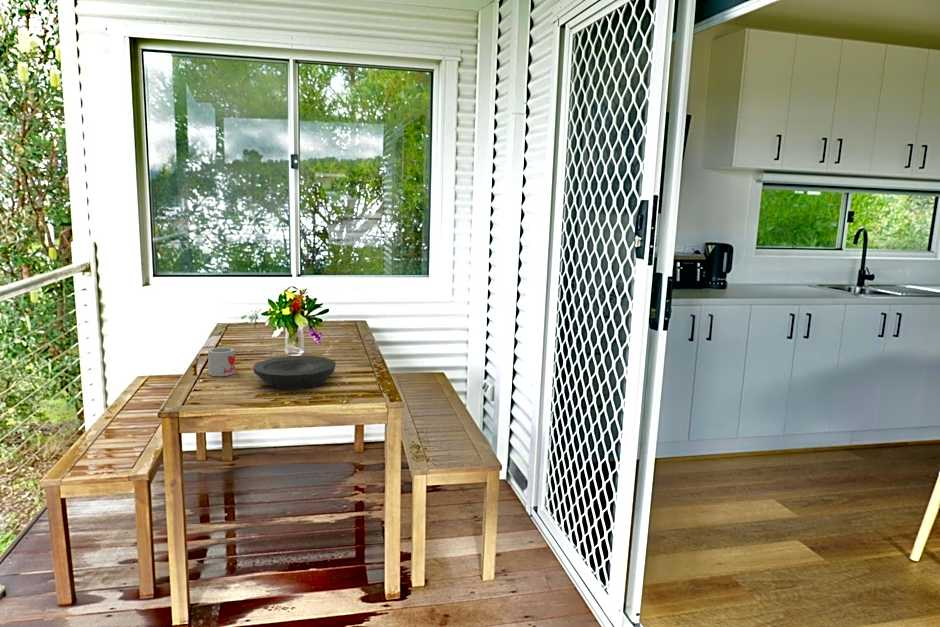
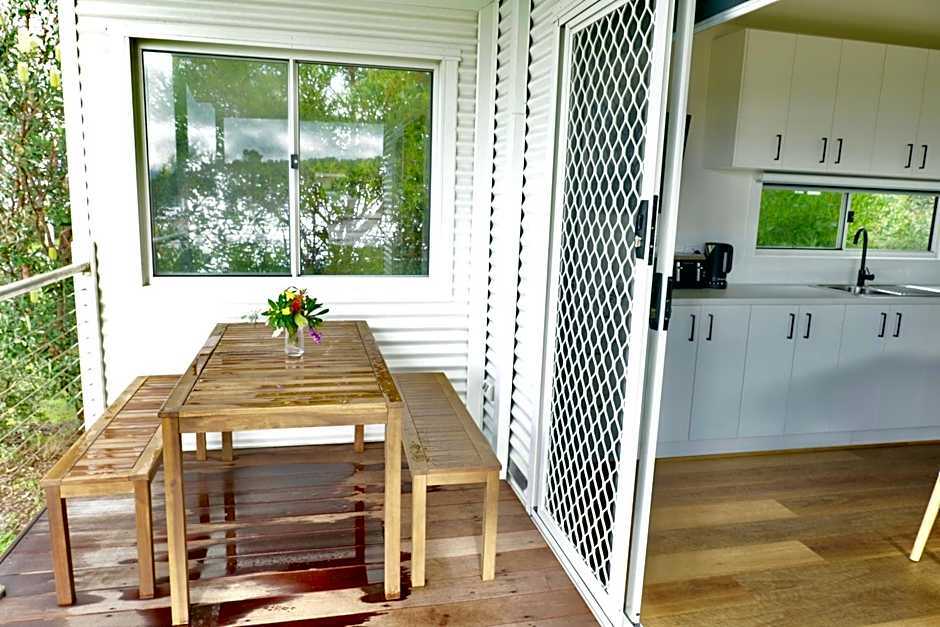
- mug (224, 360)
- plate (295, 373)
